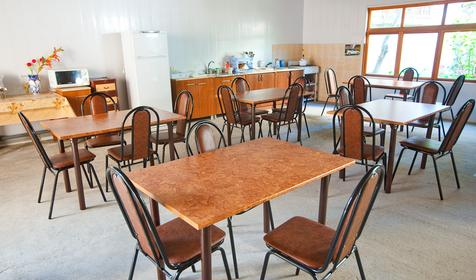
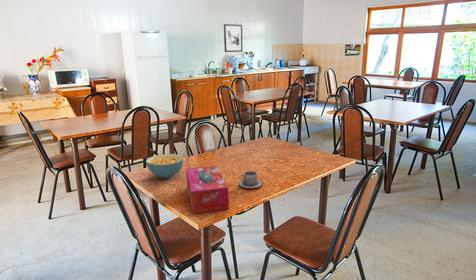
+ cup (250, 179)
+ cereal bowl (165, 167)
+ tissue box (205, 187)
+ wall art (233, 38)
